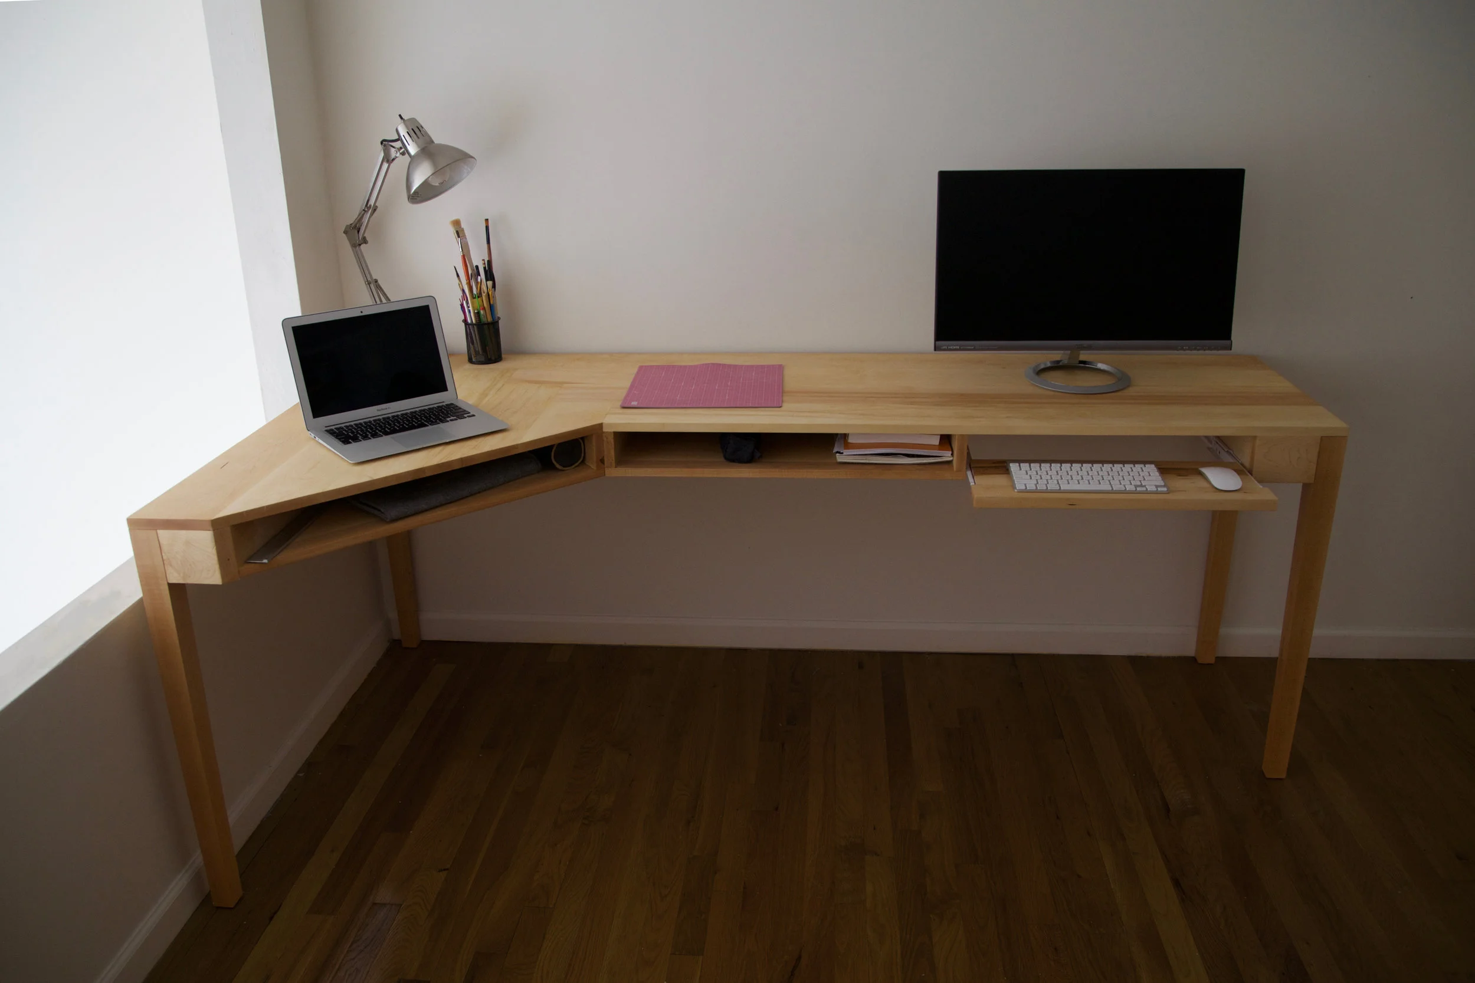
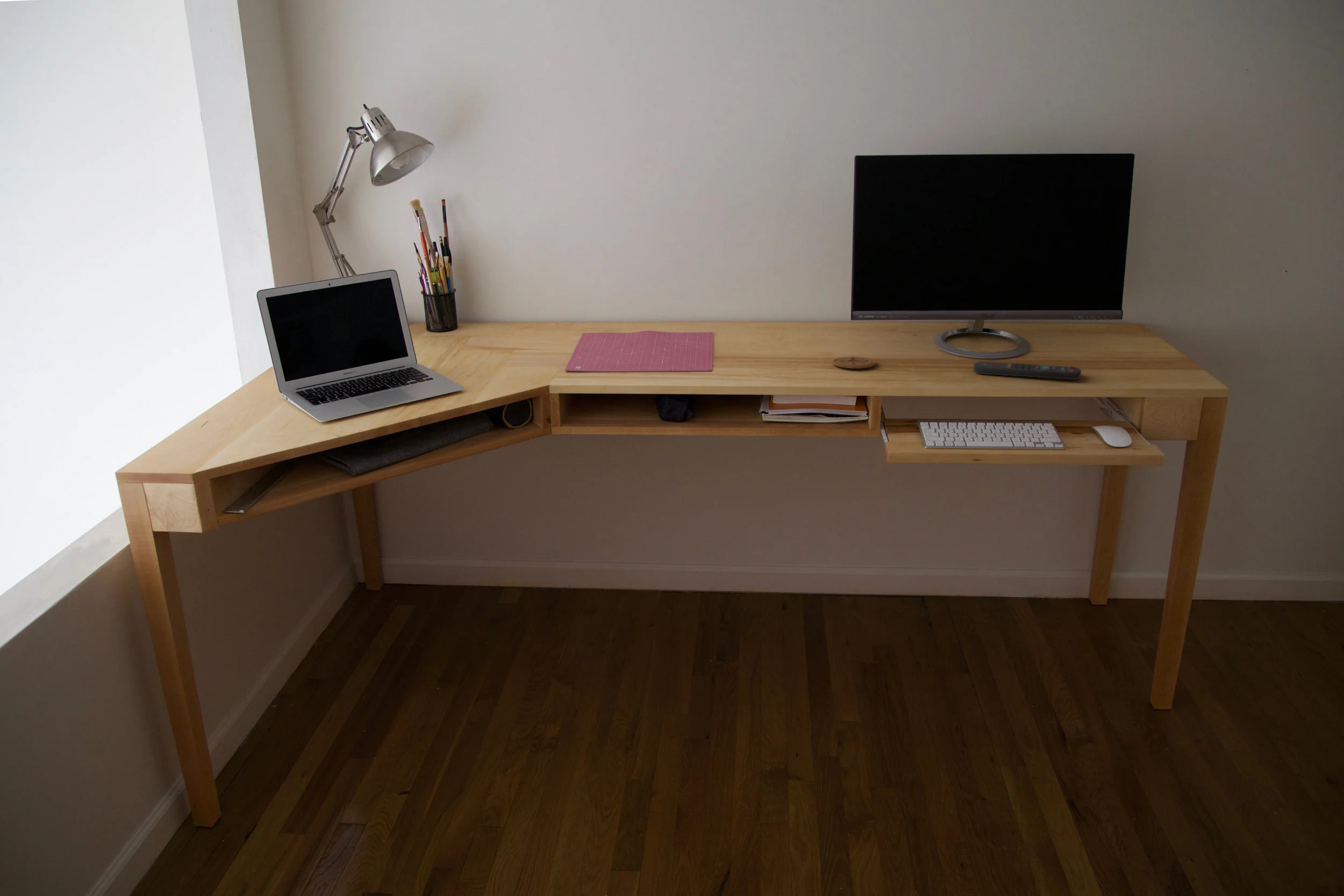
+ remote control (1026, 370)
+ coaster (854, 362)
